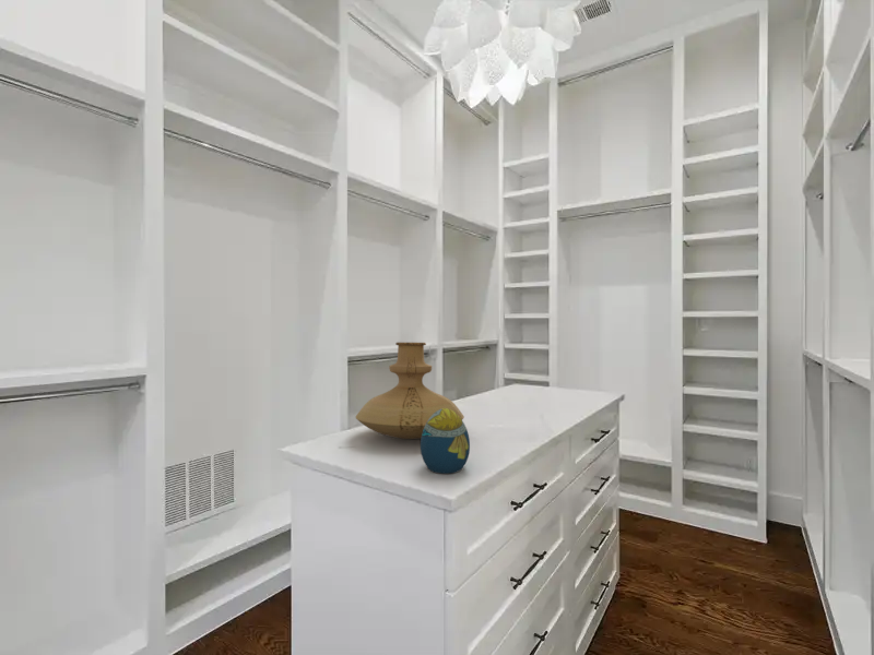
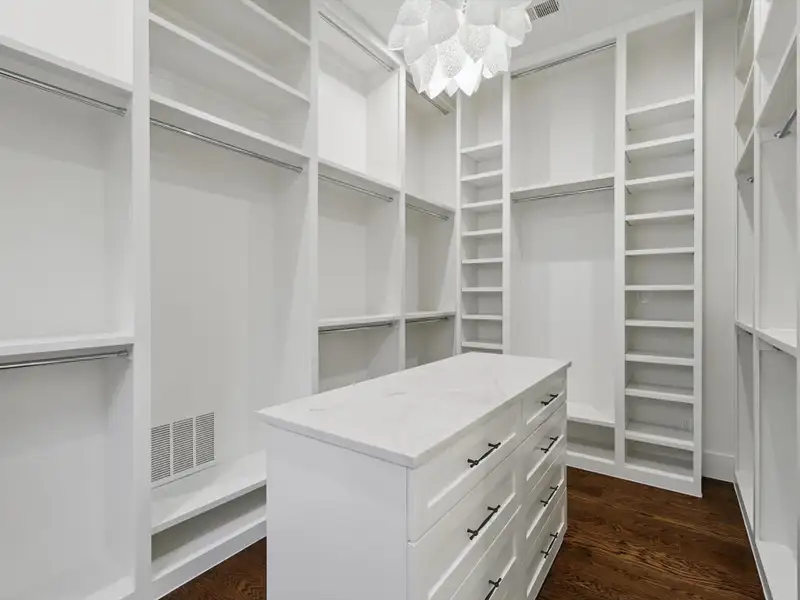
- vase (410, 389)
- decorative egg (445, 438)
